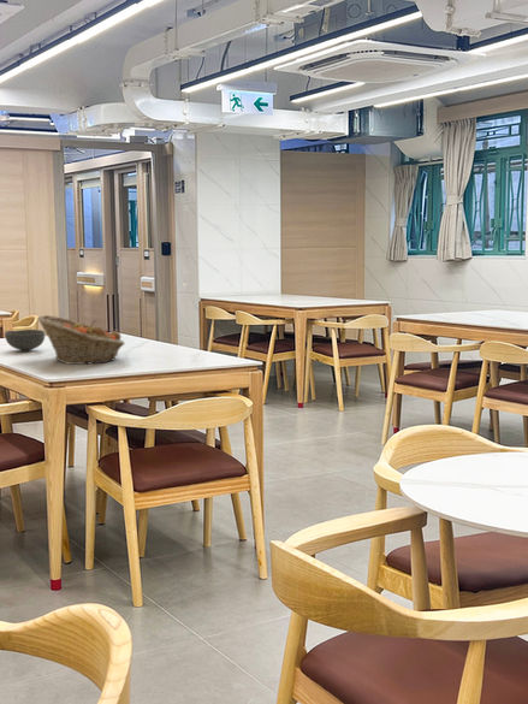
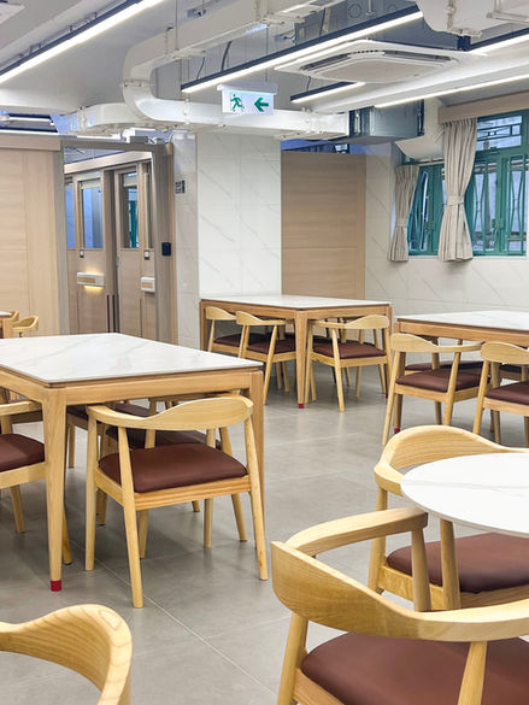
- bowl (25, 341)
- fruit basket (81, 337)
